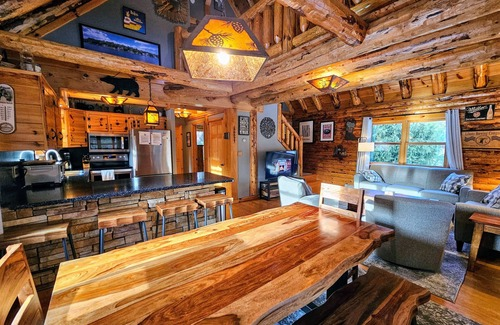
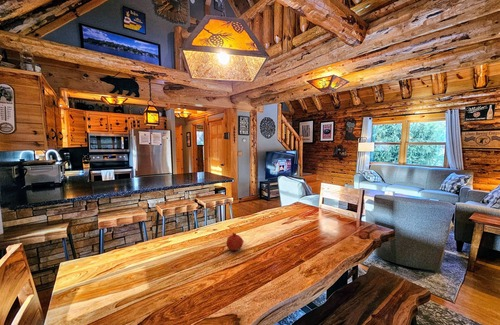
+ fruit (234, 241)
